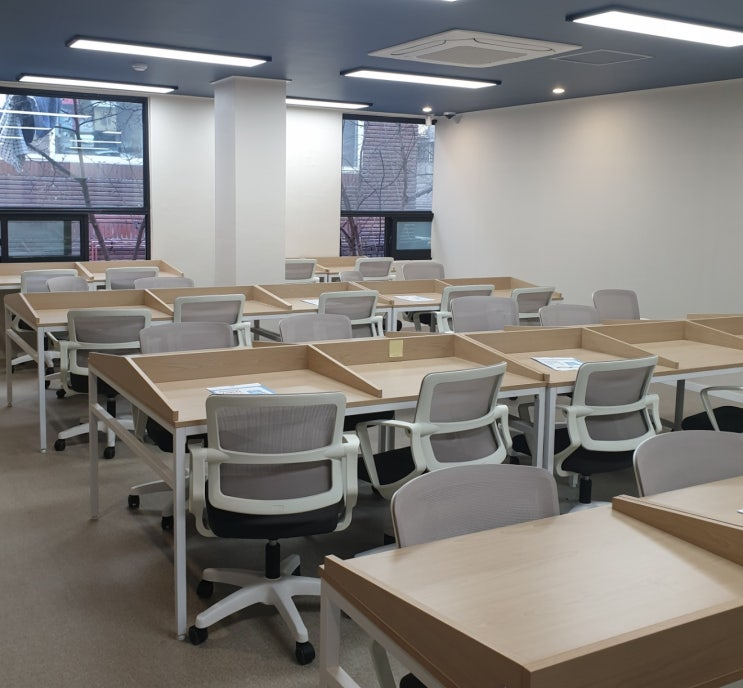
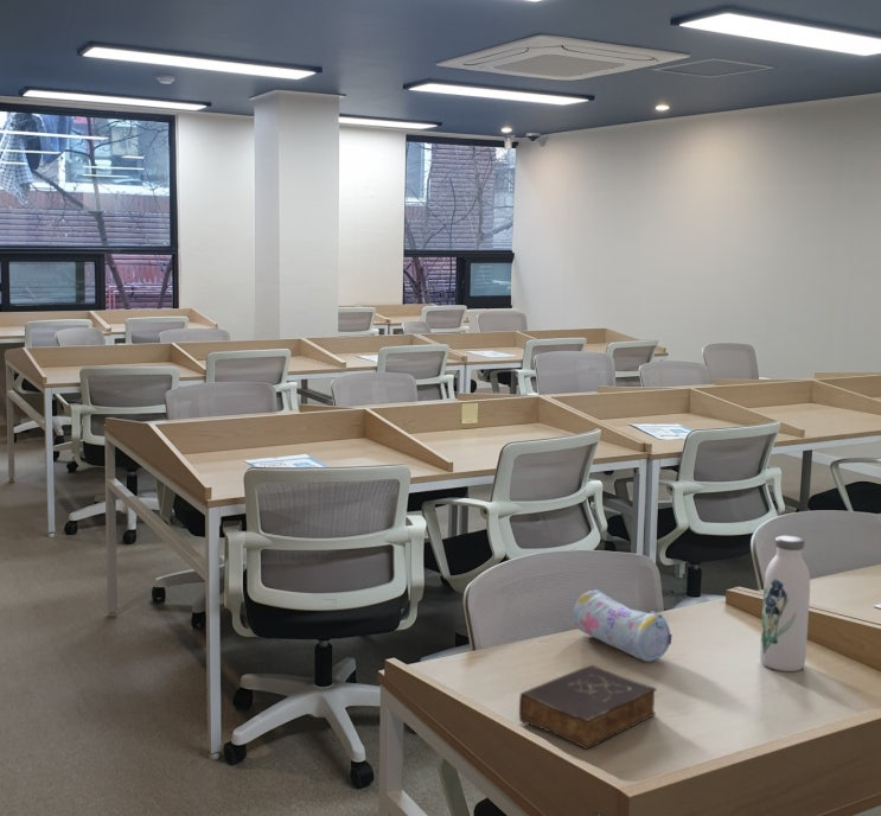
+ book (588, 703)
+ water bottle (785, 601)
+ pencil case (620, 624)
